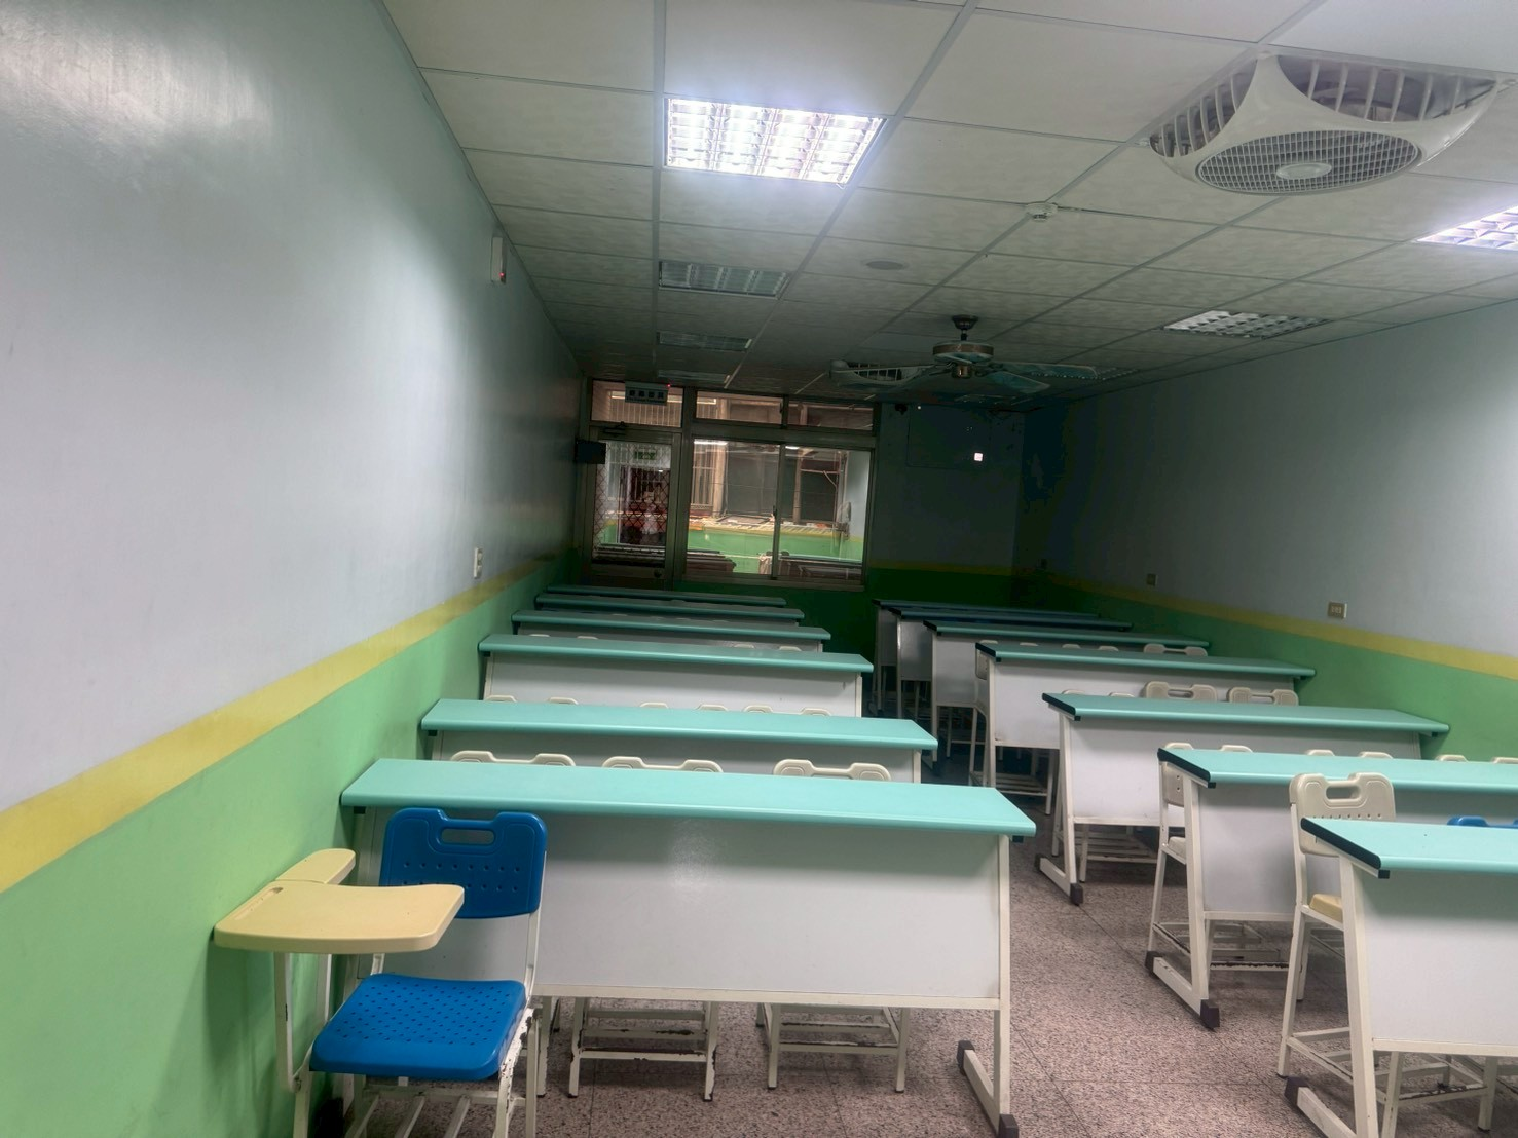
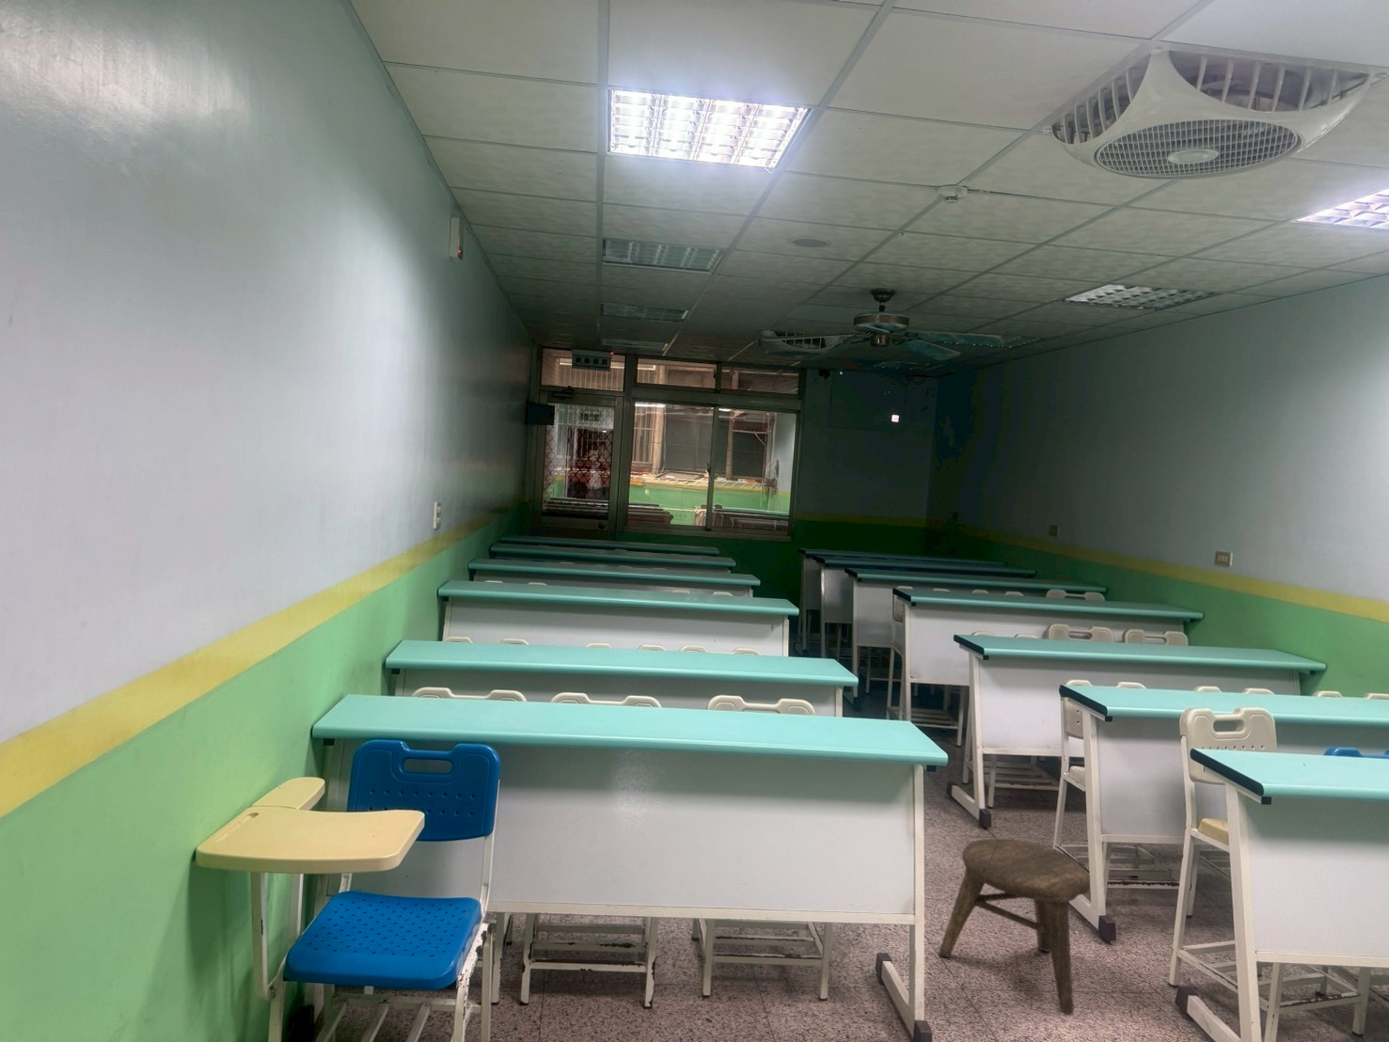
+ stool (1023, 917)
